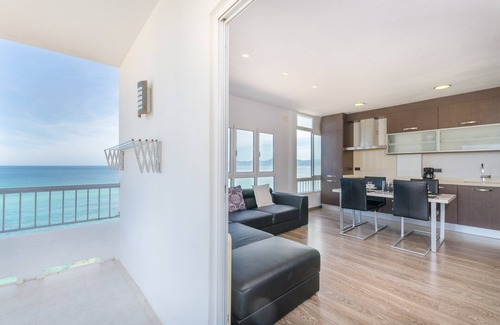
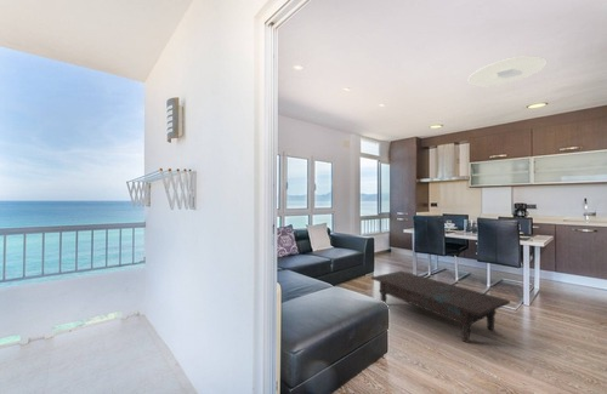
+ coffee table (431, 301)
+ ceiling light (504, 69)
